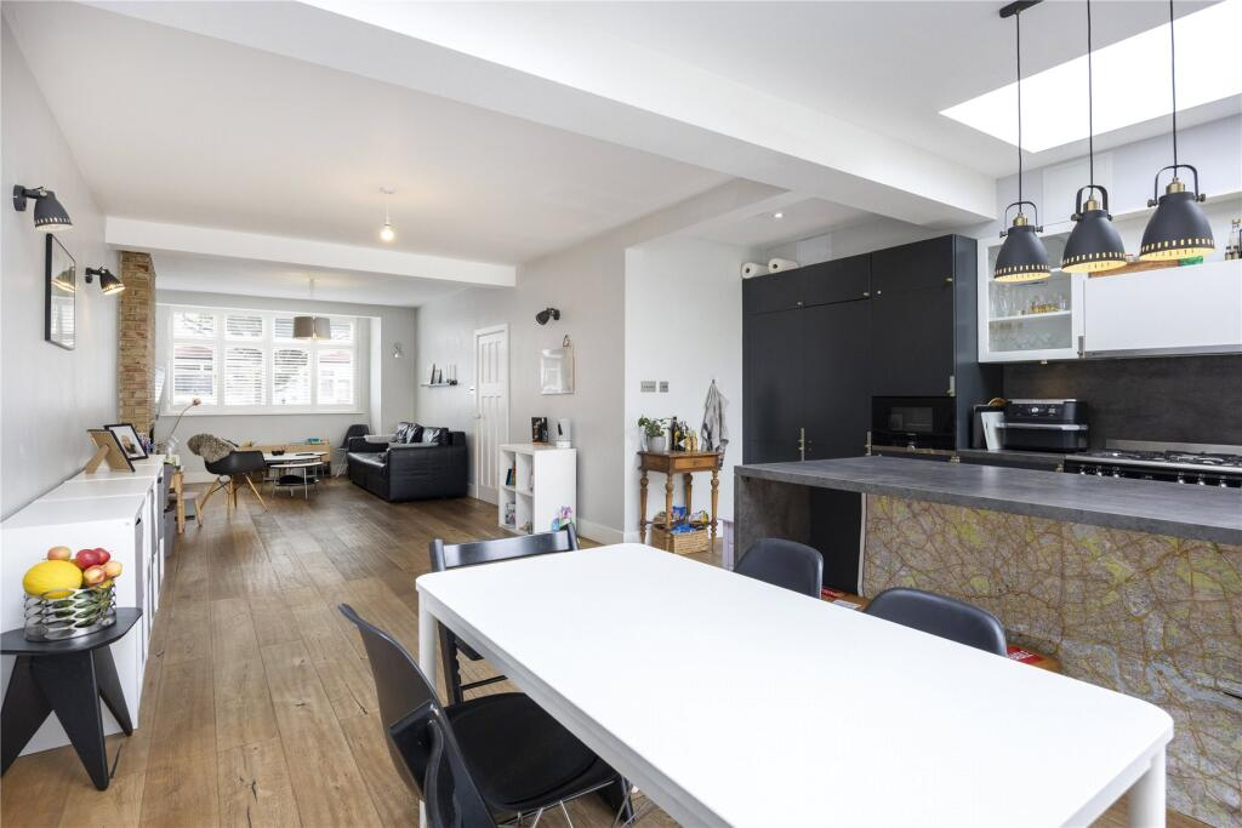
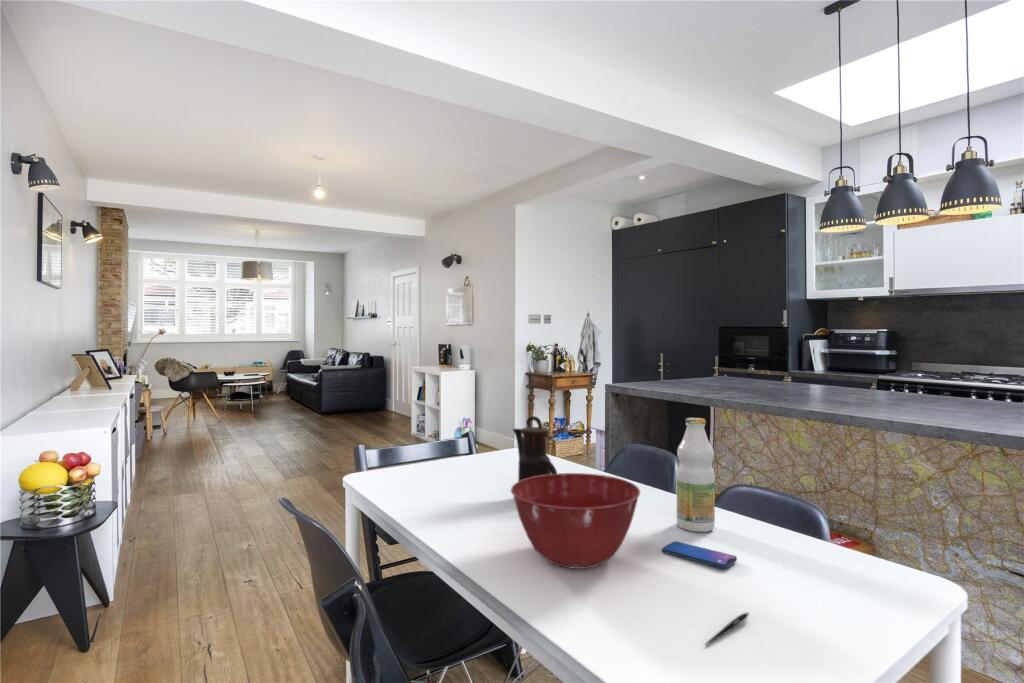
+ teapot (534, 457)
+ smartphone (698, 554)
+ pen (727, 627)
+ mixing bowl (574, 521)
+ bottle (695, 472)
